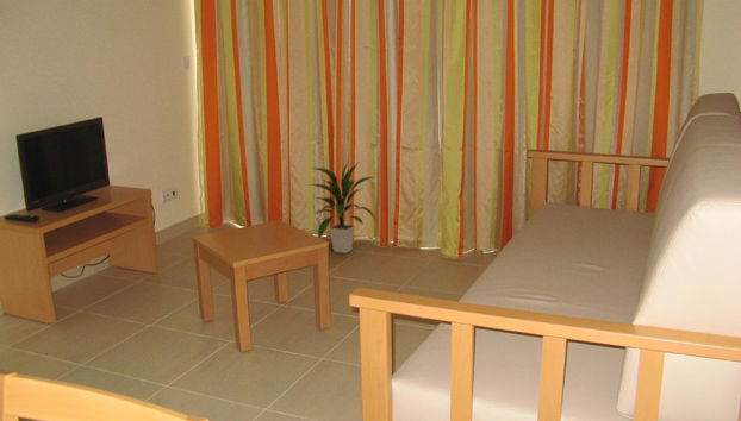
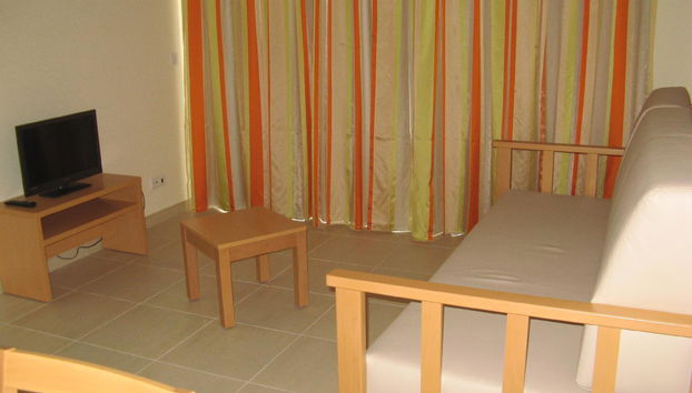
- indoor plant (338, 206)
